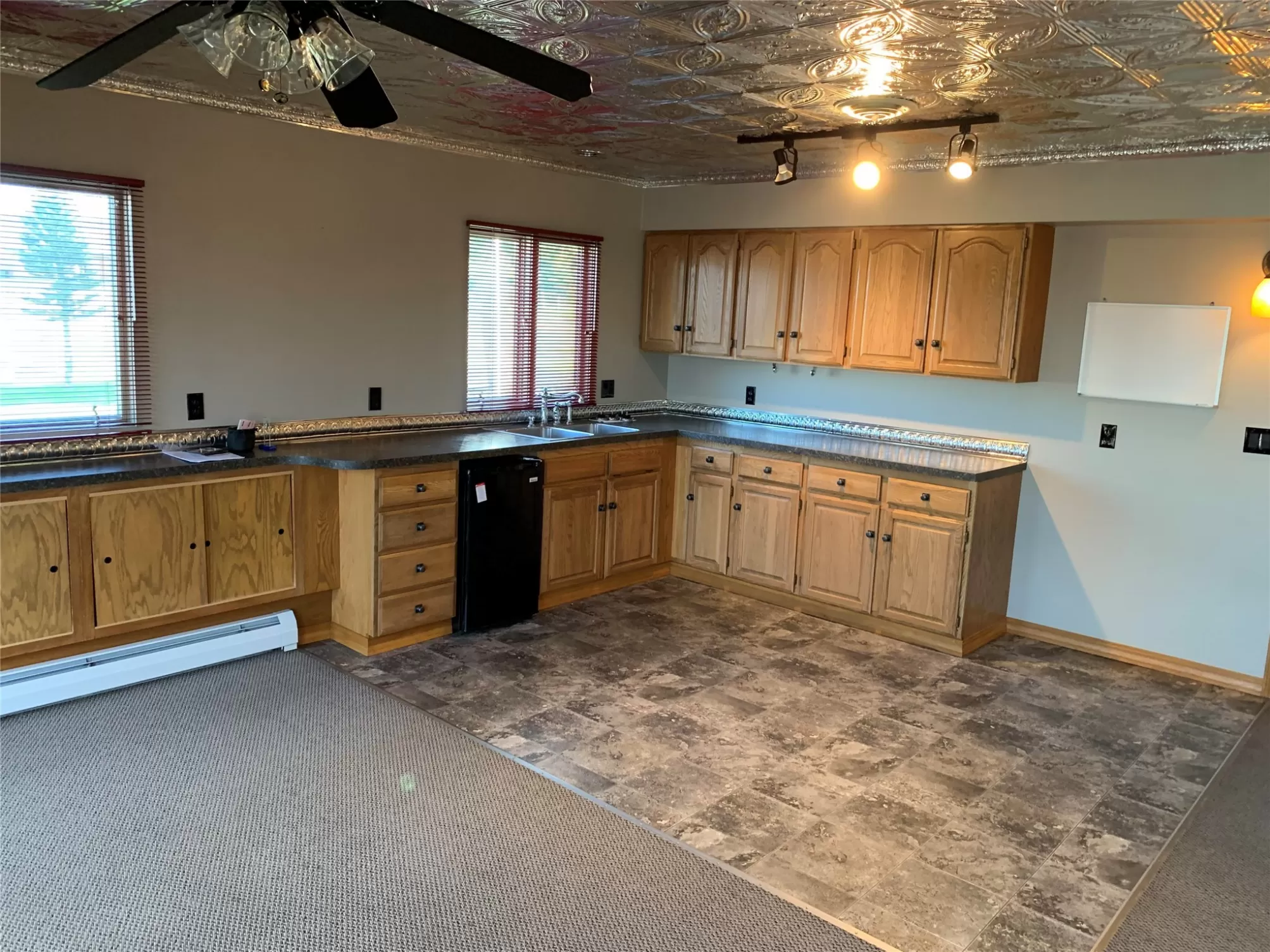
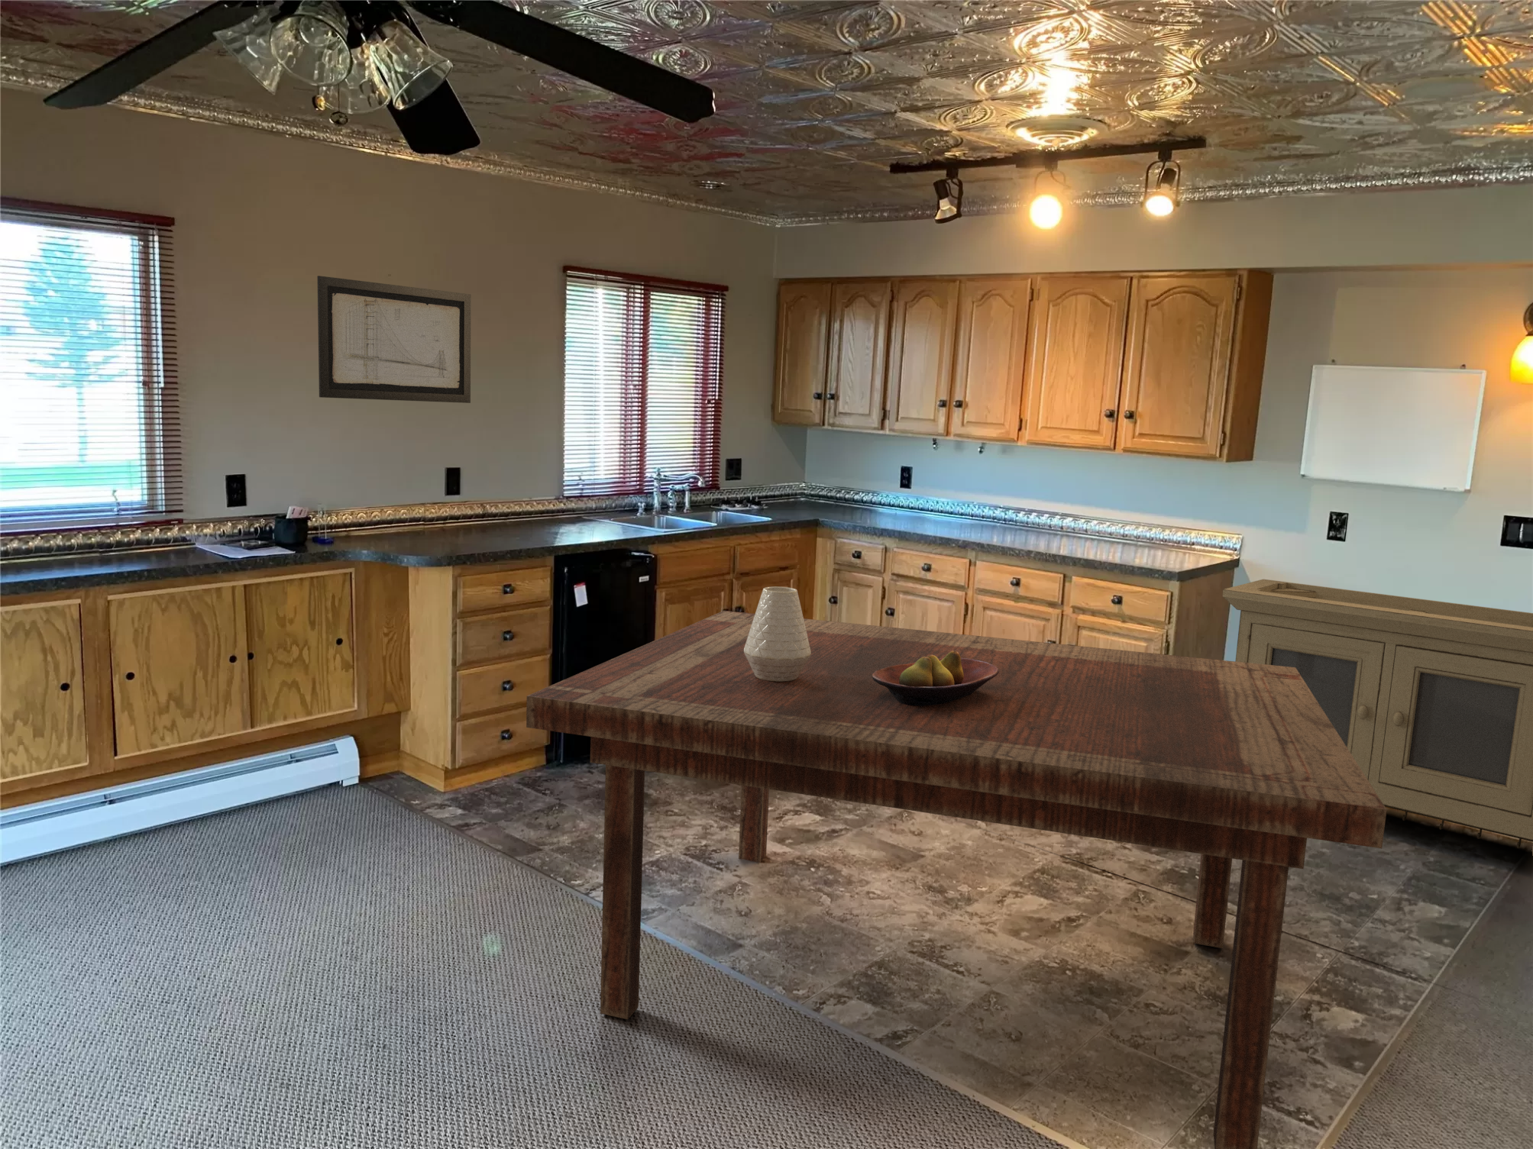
+ fruit bowl (937, 673)
+ storage cabinet (1393, 715)
+ vase (777, 631)
+ wall art (398, 343)
+ dining table (946, 816)
